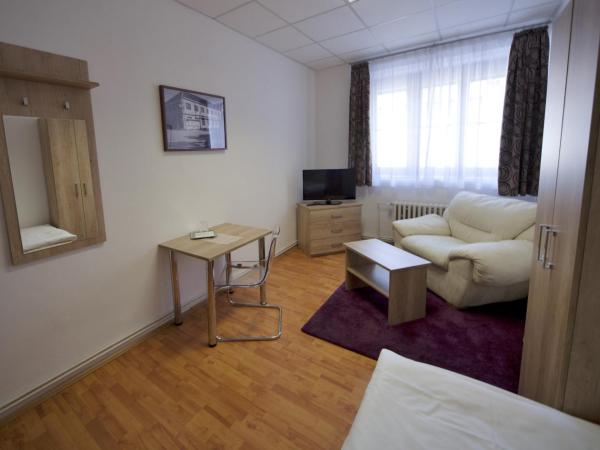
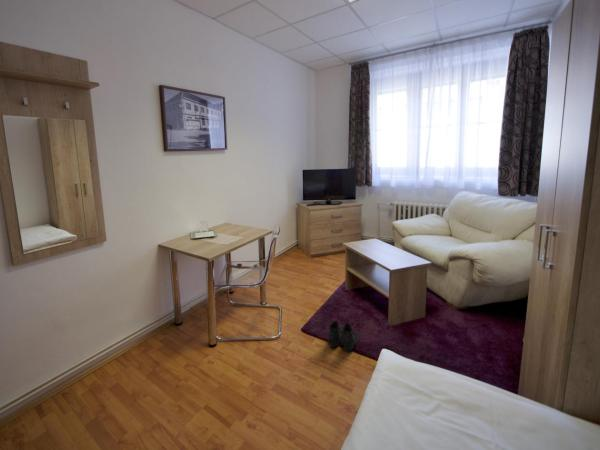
+ boots (343, 331)
